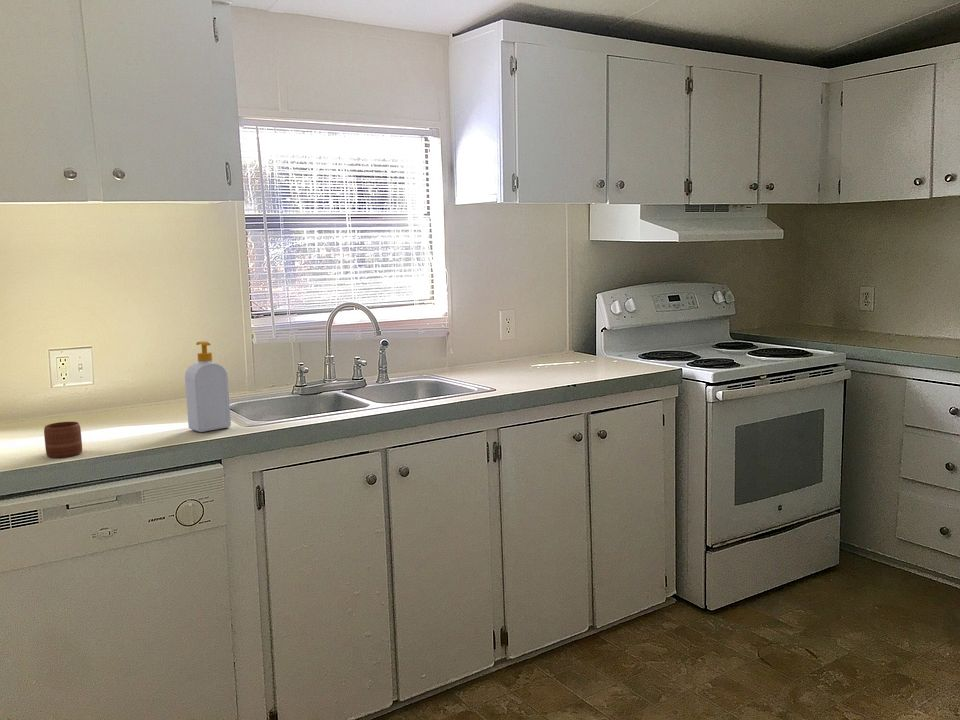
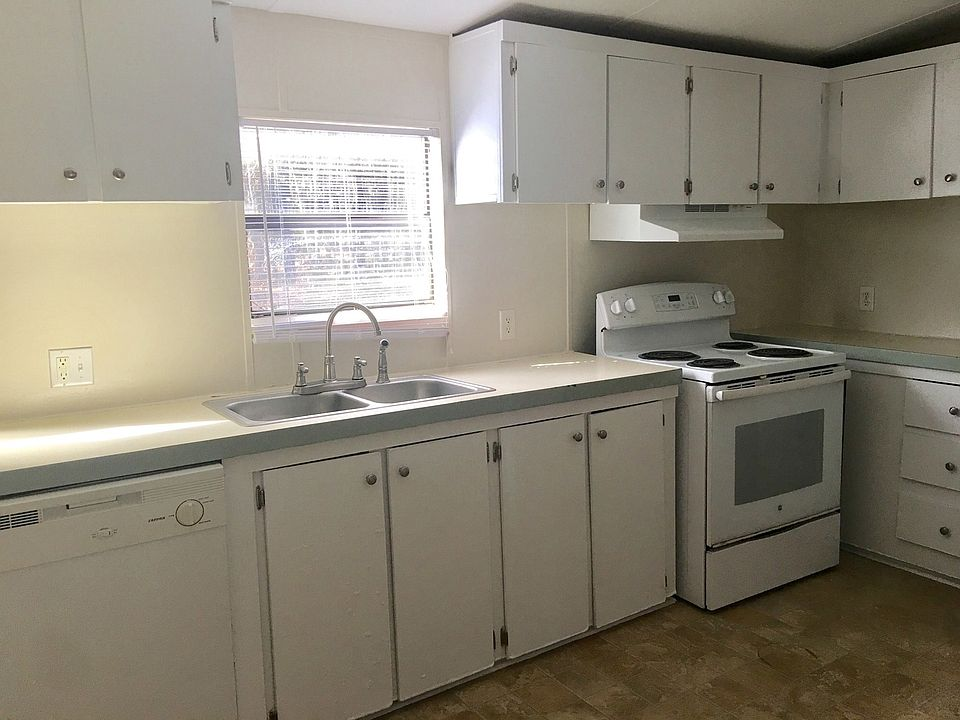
- soap bottle (206, 385)
- mug (61, 437)
